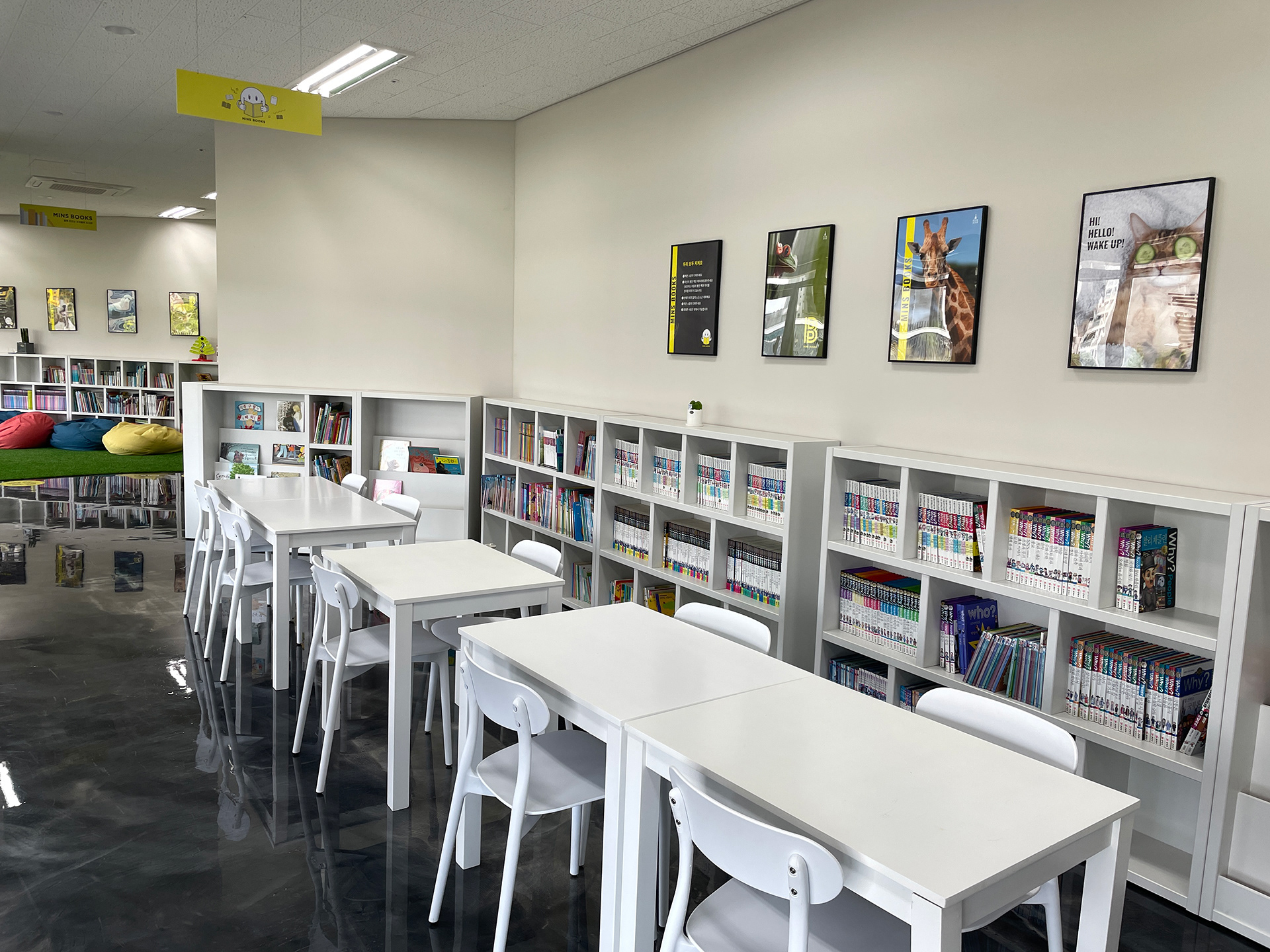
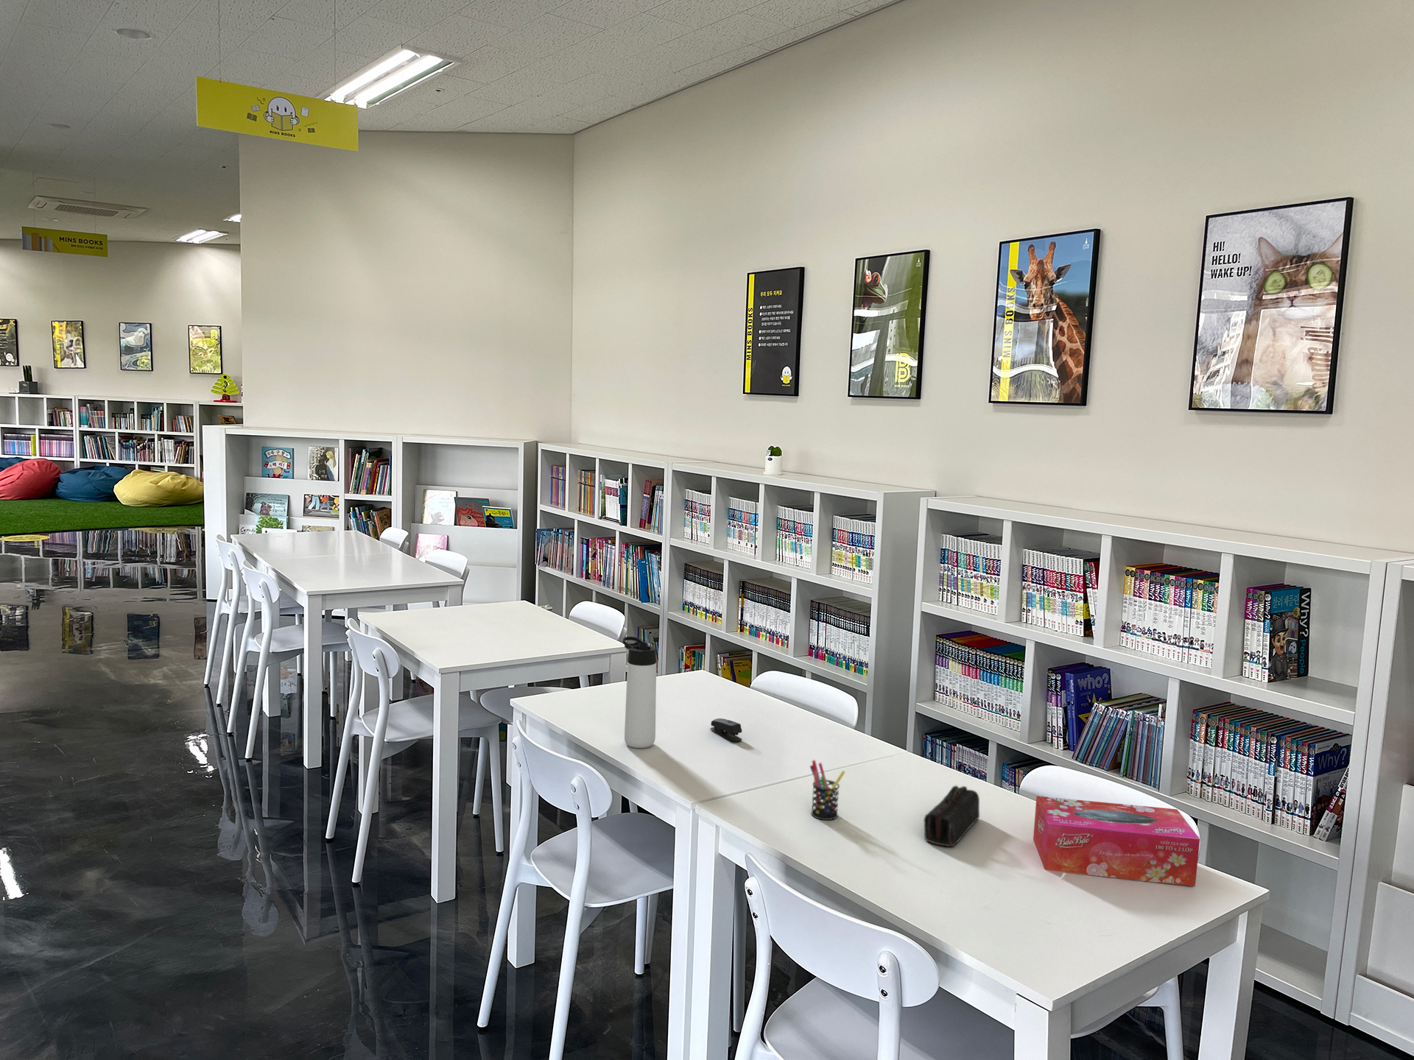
+ thermos bottle (637, 691)
+ stapler (726, 727)
+ pen holder (824, 789)
+ pencil case (952, 807)
+ tissue box (1112, 840)
